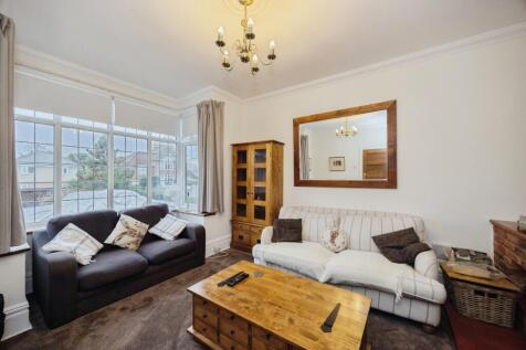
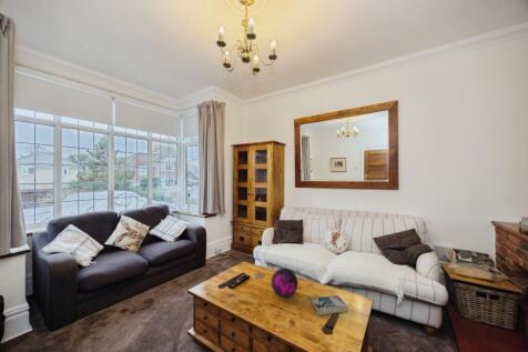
+ decorative orb (284, 282)
+ book (328, 304)
